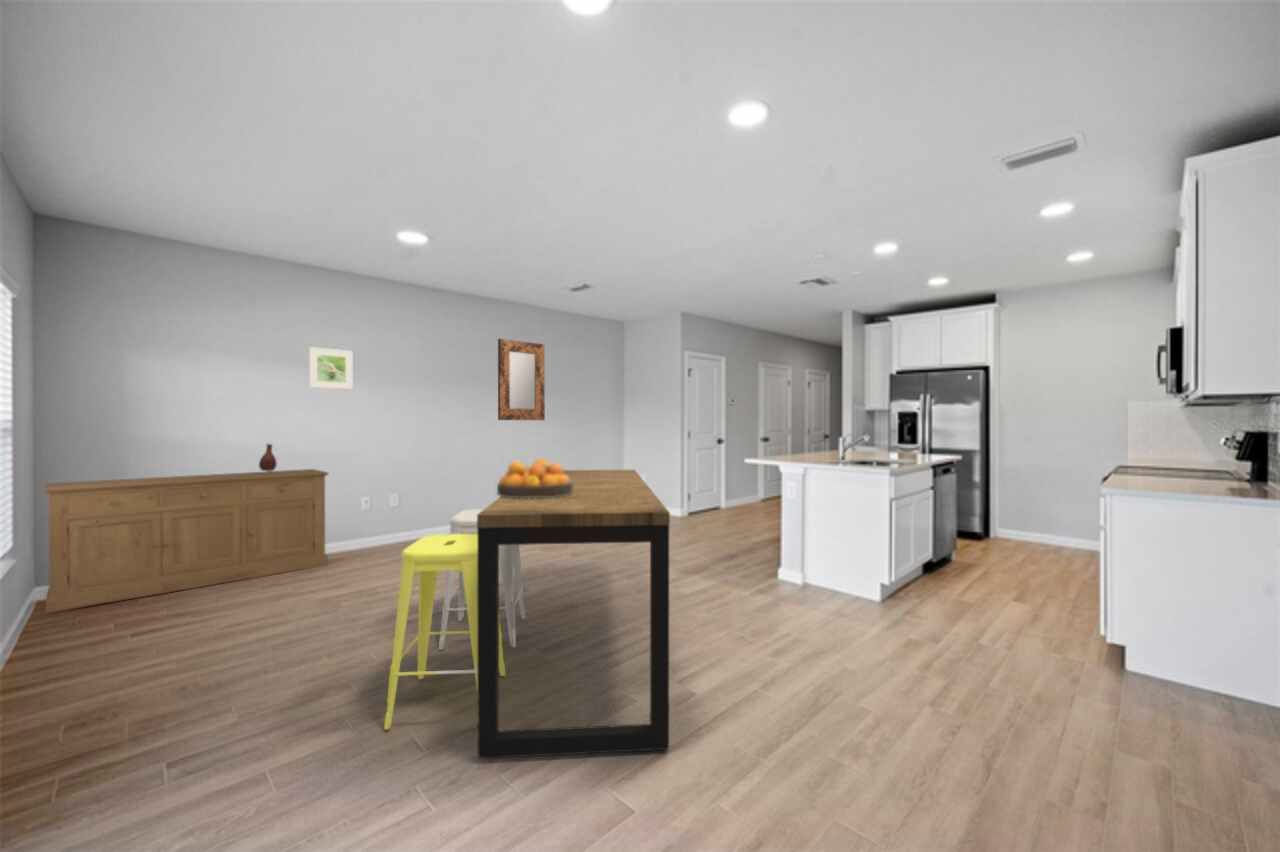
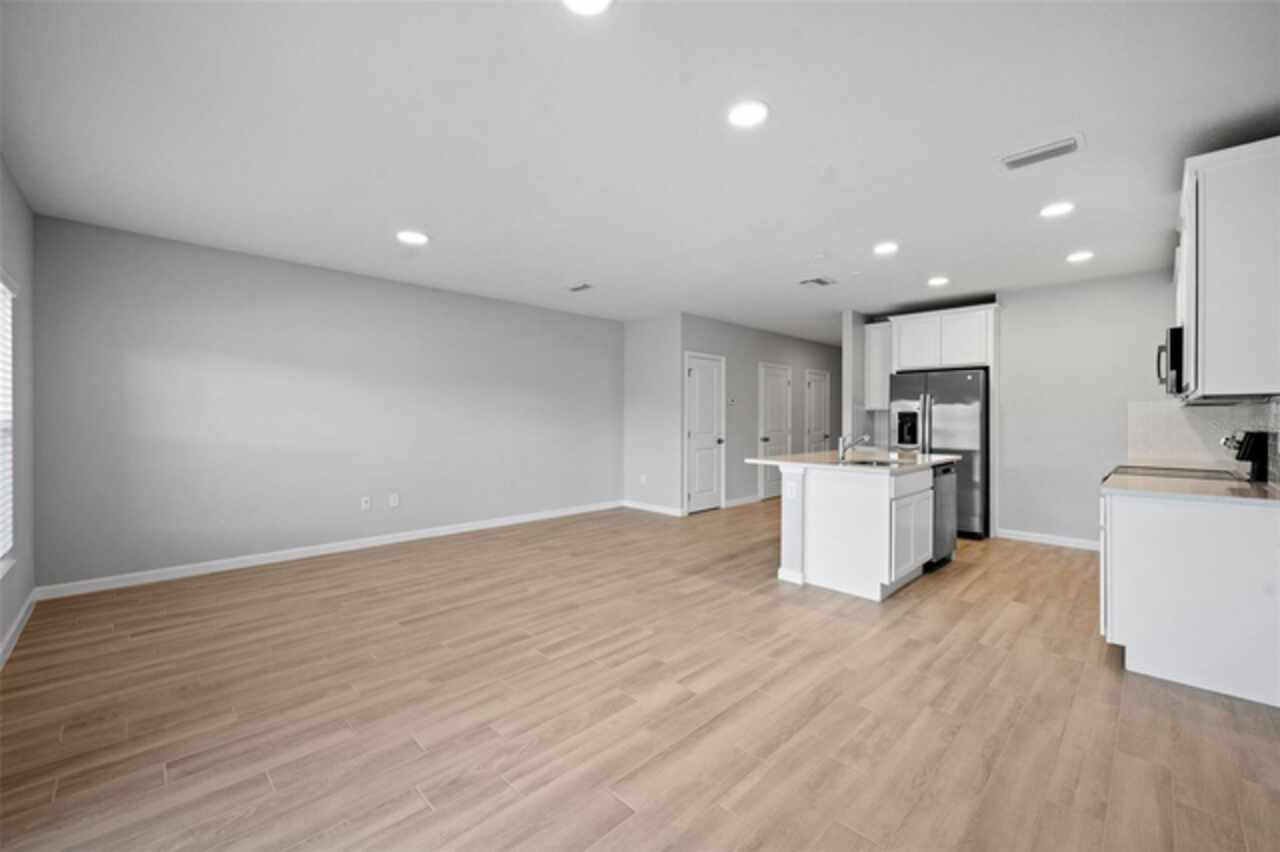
- dining table (521, 574)
- sideboard (202, 528)
- vase (268, 458)
- fruit bowl (535, 476)
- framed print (331, 368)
- home mirror (522, 381)
